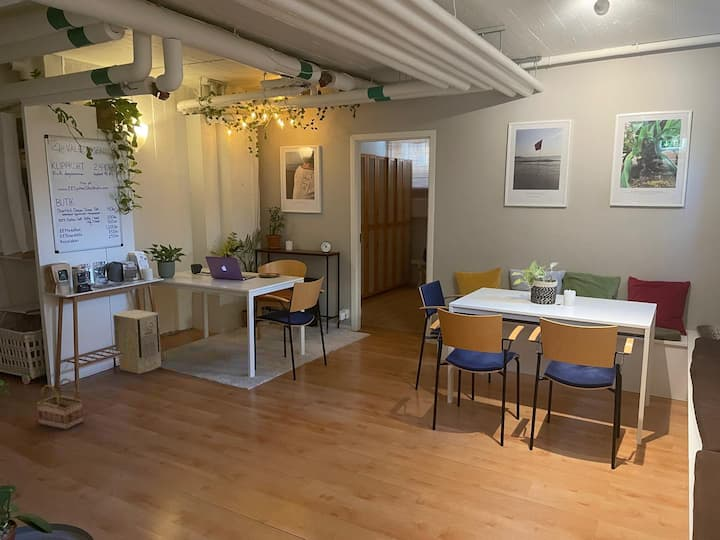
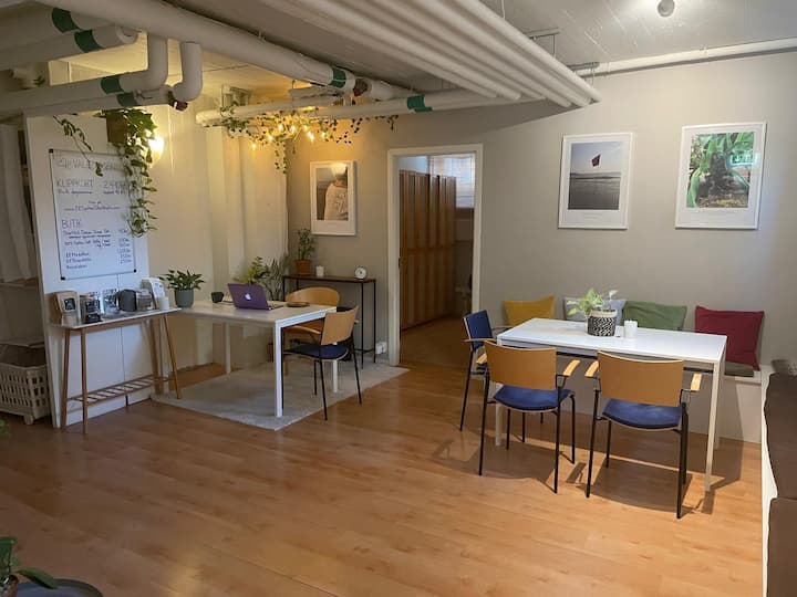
- air purifier (137, 340)
- basket (59, 402)
